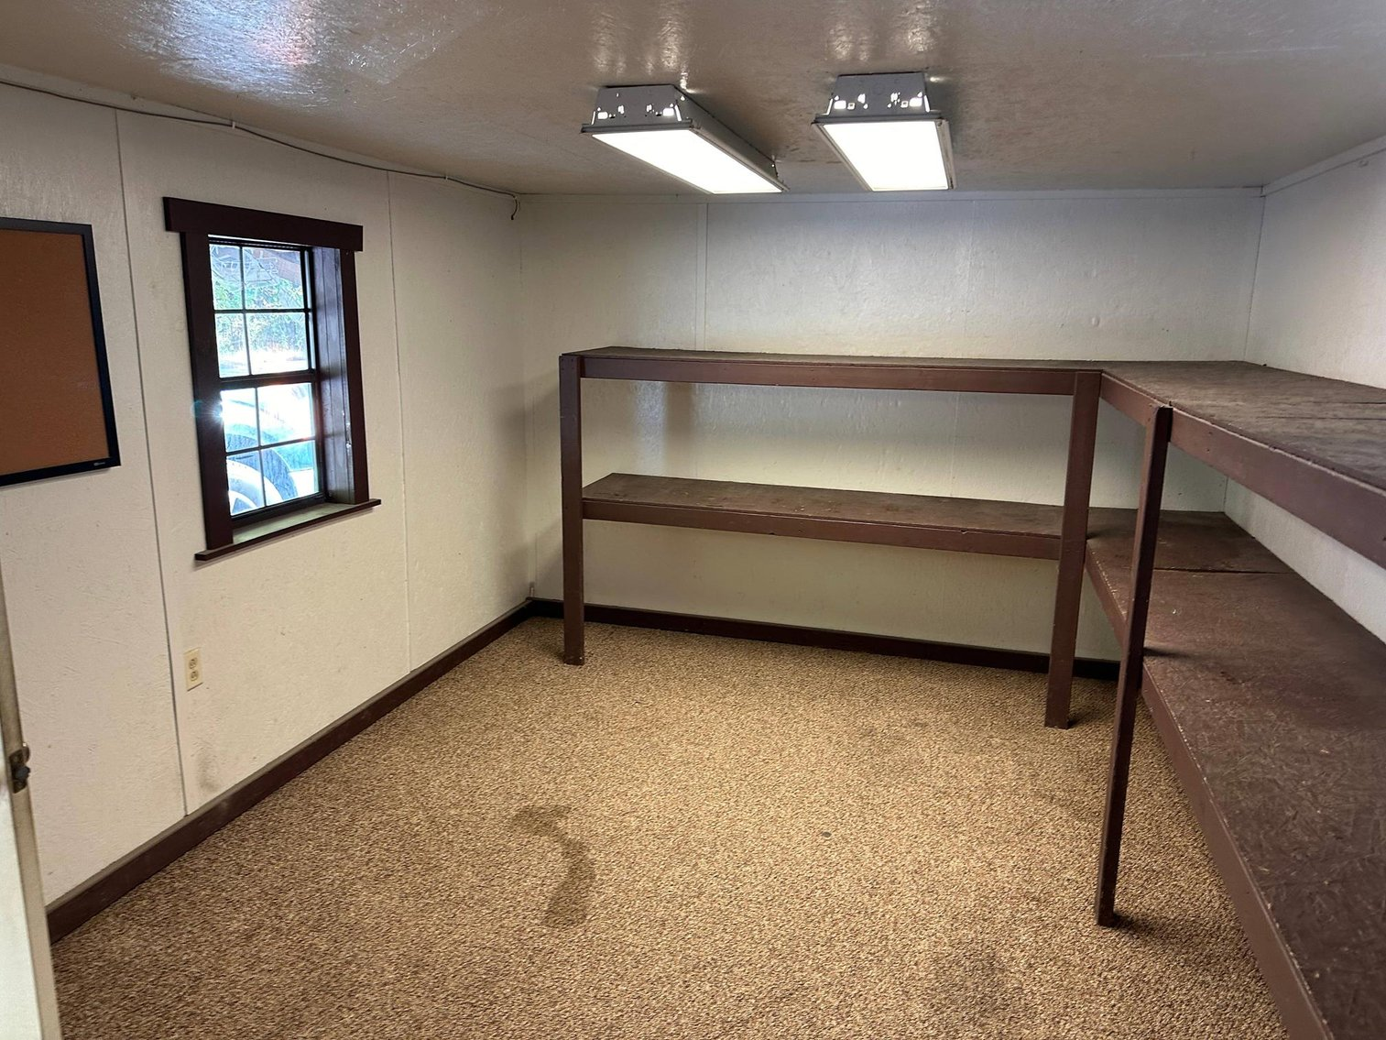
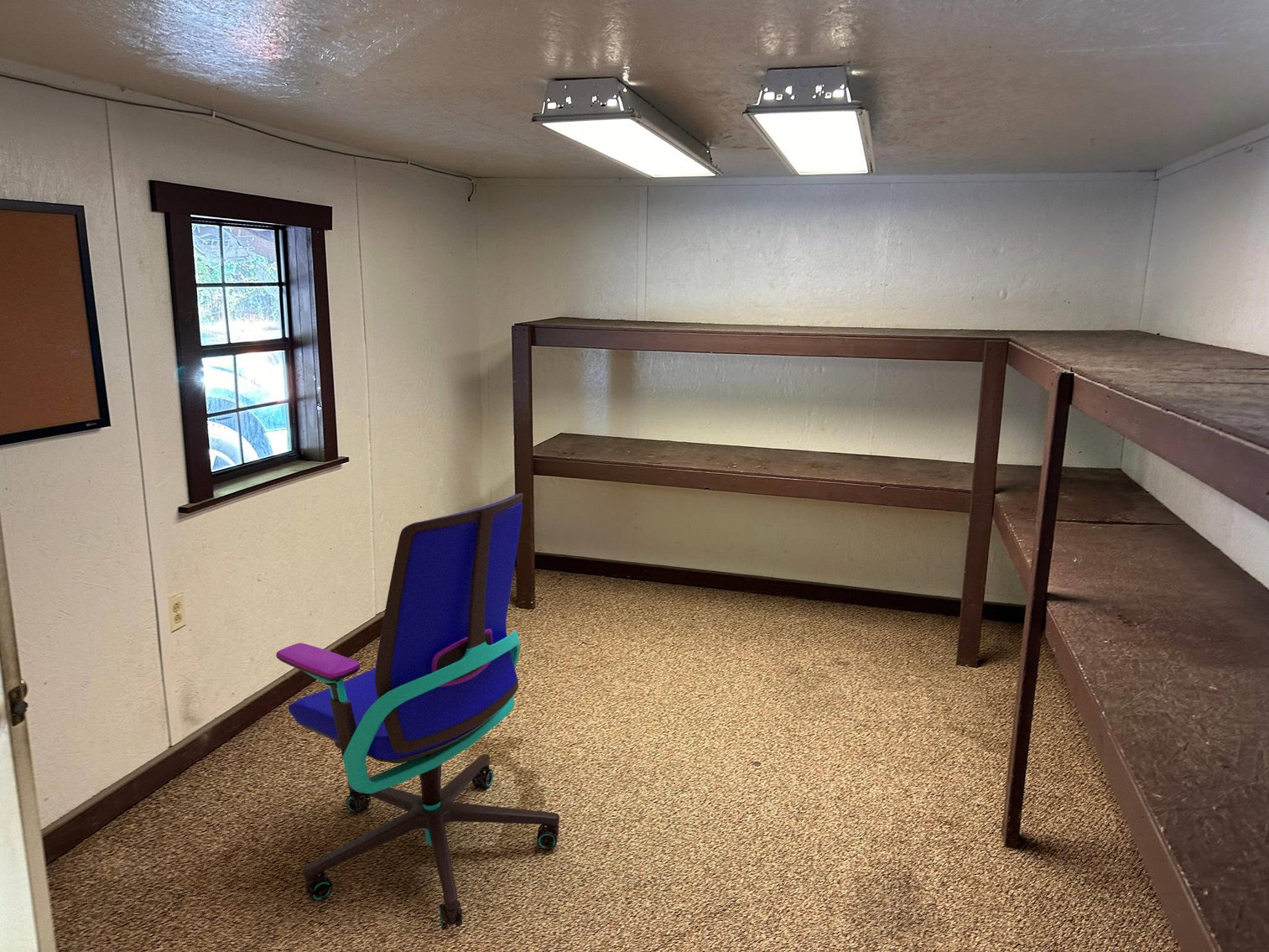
+ office chair (418, 675)
